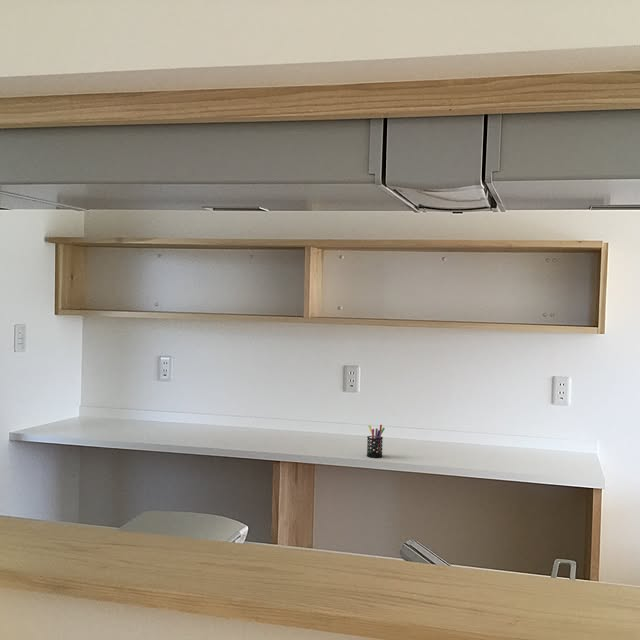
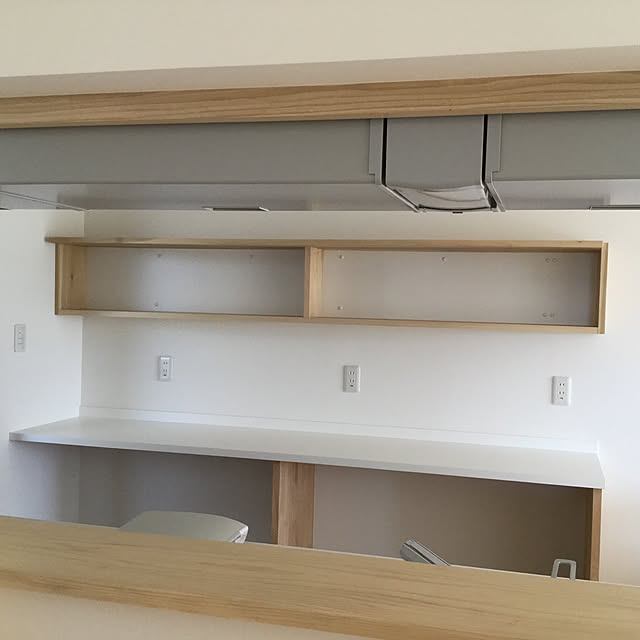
- pen holder (376, 439)
